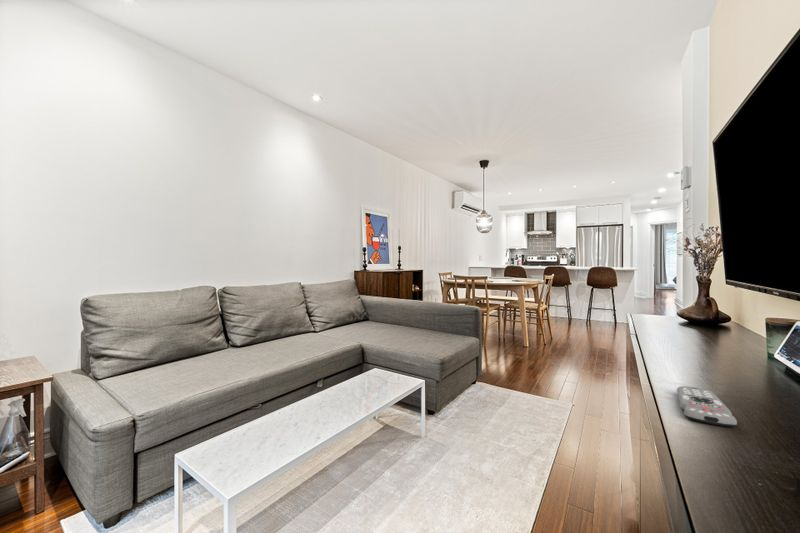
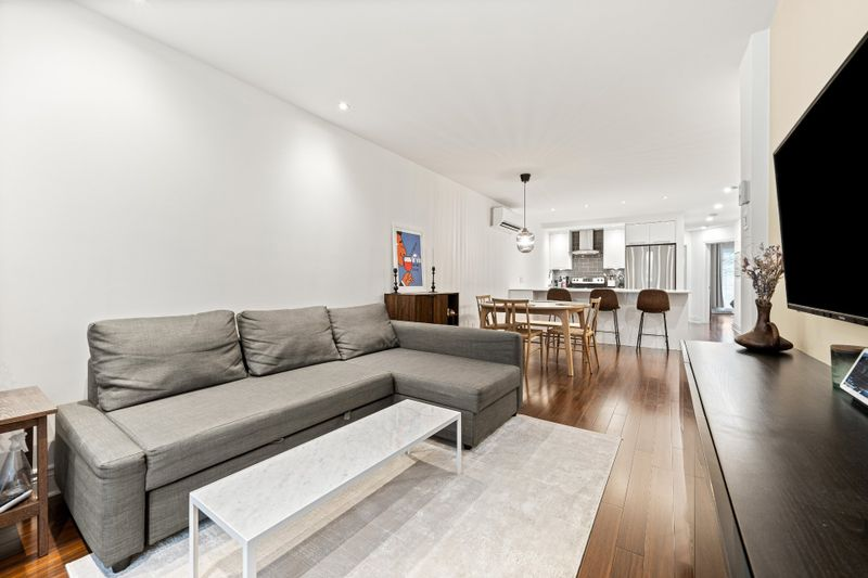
- remote control (701, 404)
